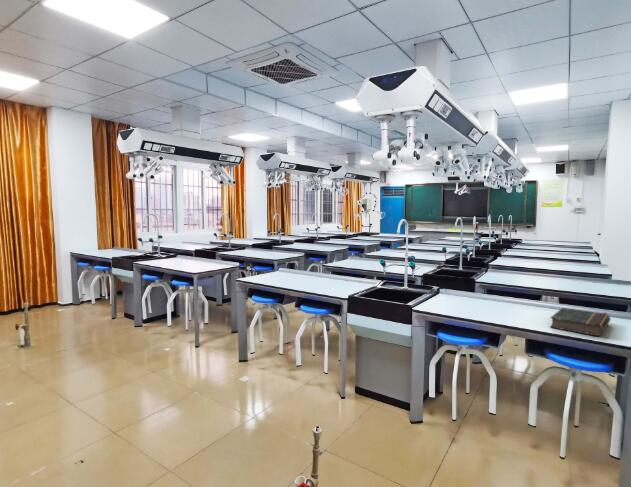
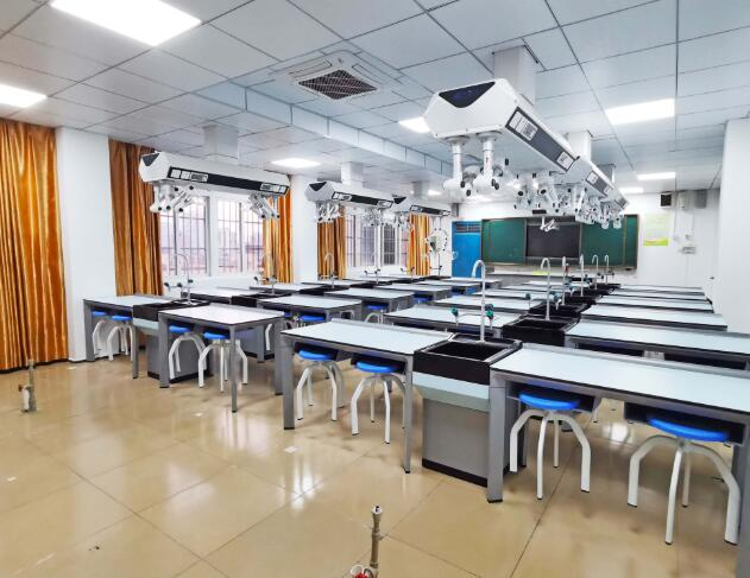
- book (580, 320)
